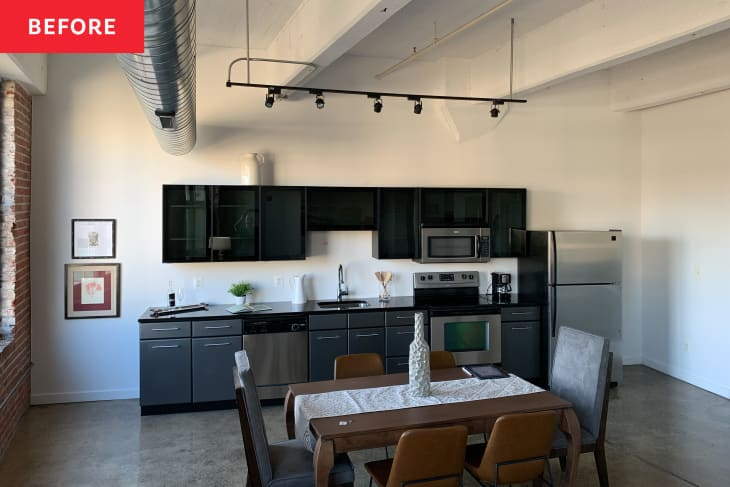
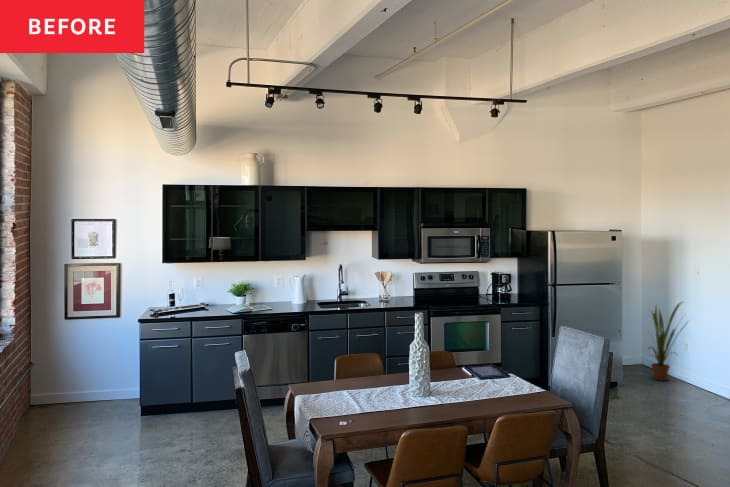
+ house plant (663, 340)
